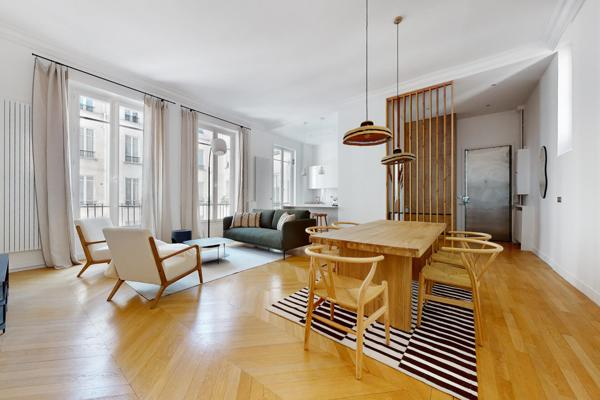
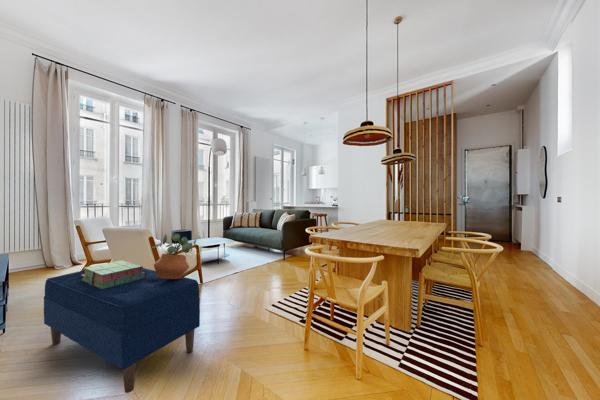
+ bench (121, 313)
+ stack of books (113, 272)
+ potted plant (165, 259)
